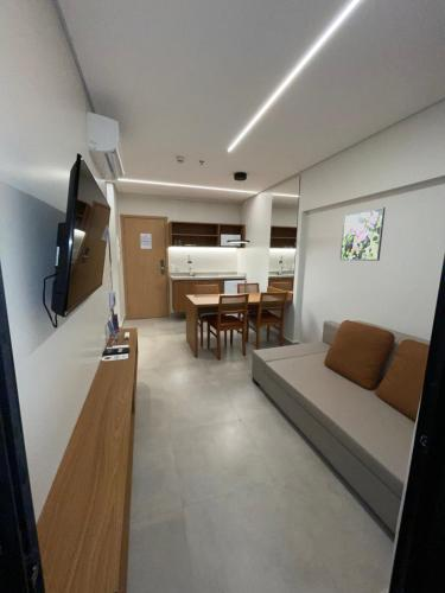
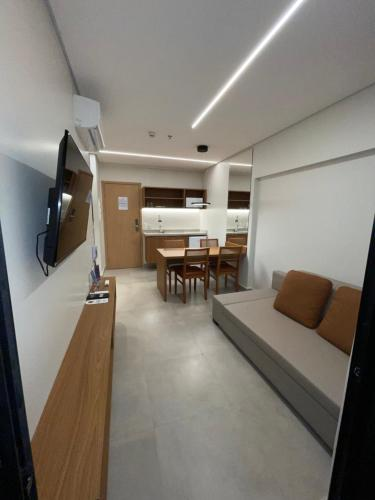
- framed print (360, 236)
